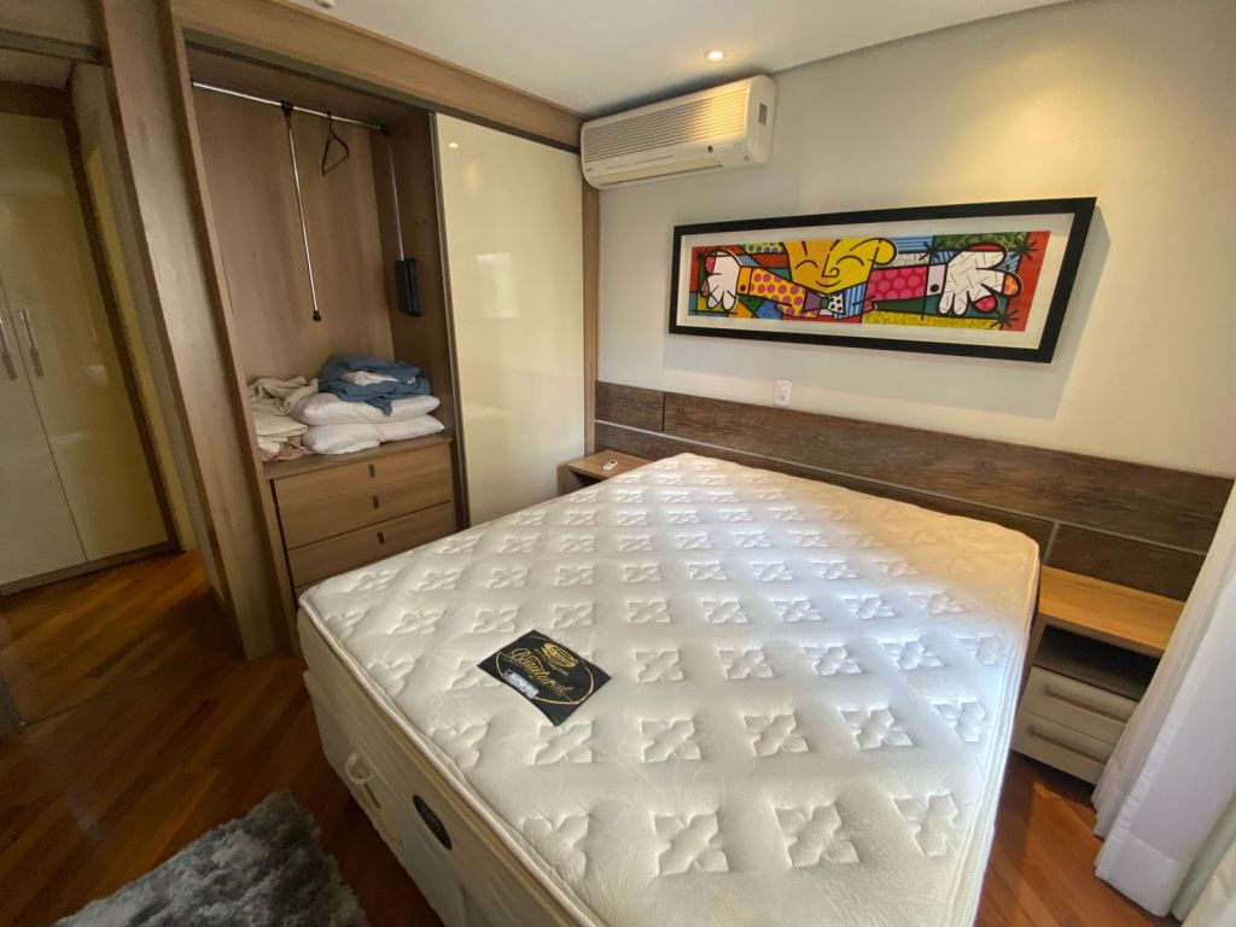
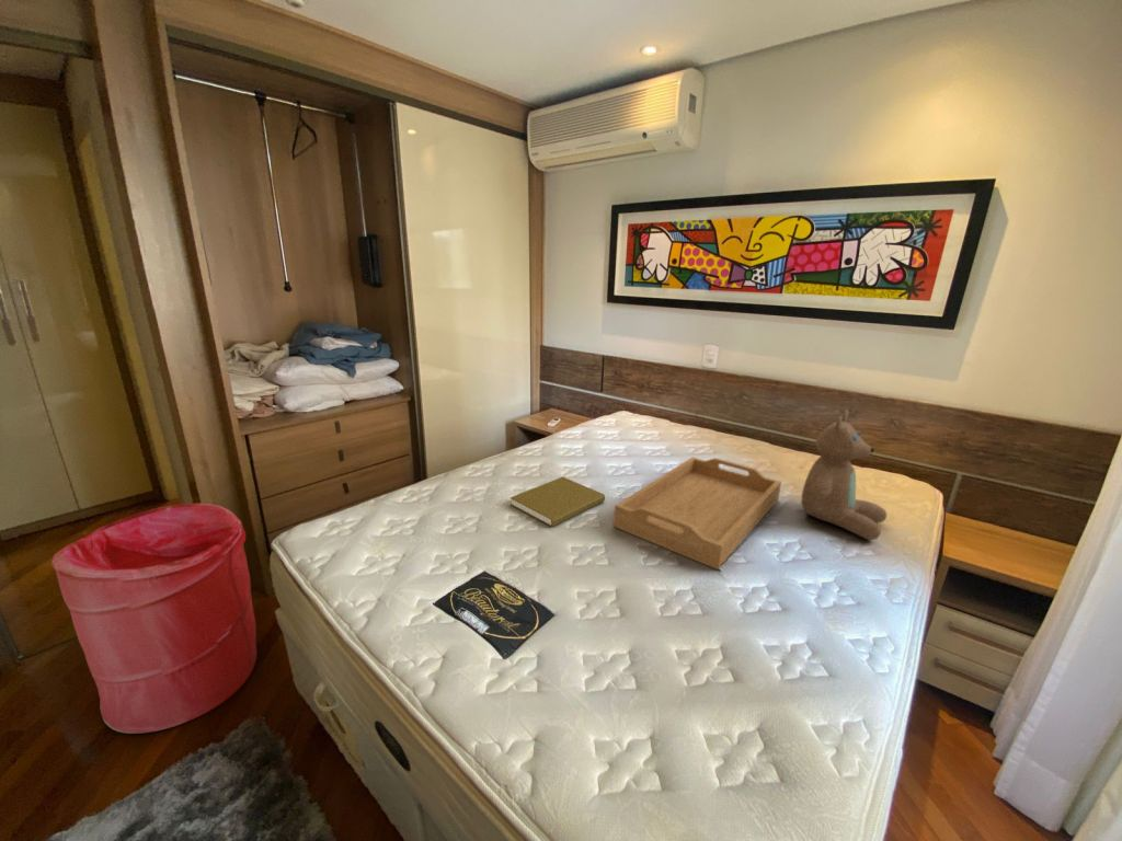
+ teddy bear (850, 470)
+ laundry hamper (173, 608)
+ serving tray (702, 499)
+ book (558, 499)
